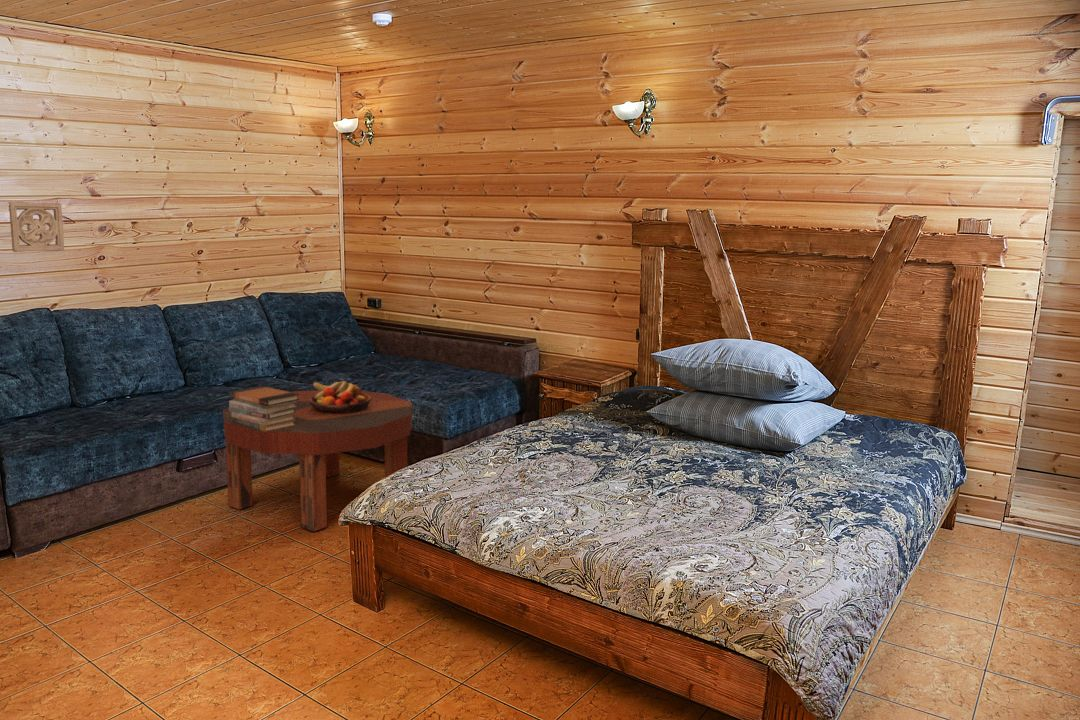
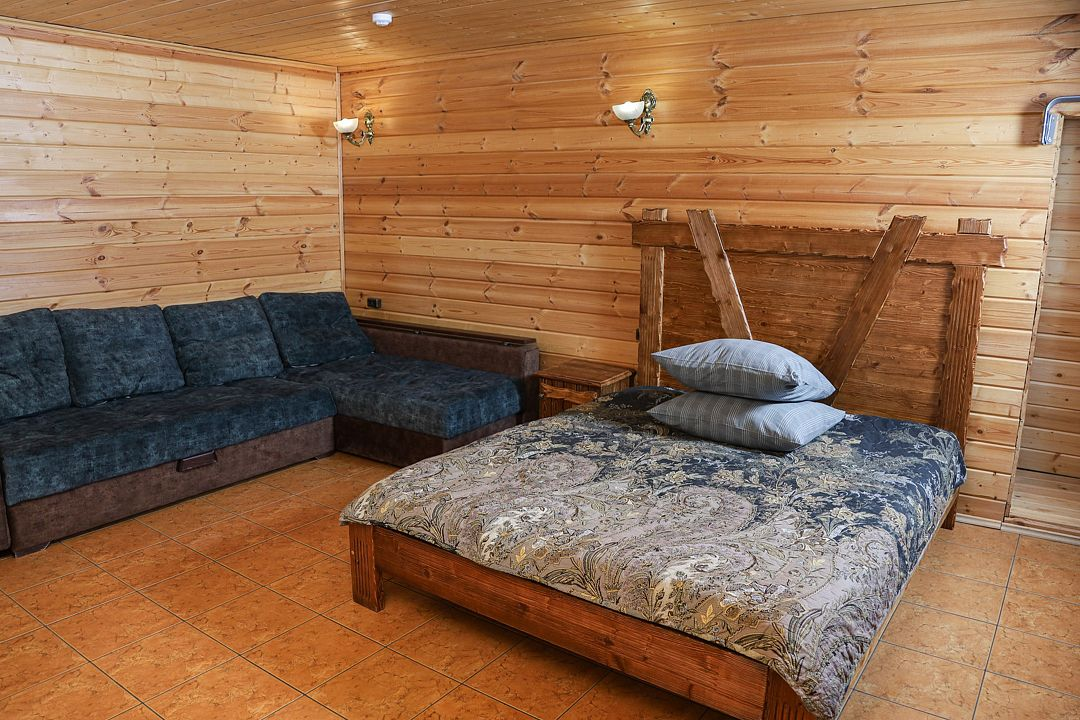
- wall ornament (36, 227)
- book stack (263, 407)
- fruit bowl (339, 395)
- coffee table (322, 453)
